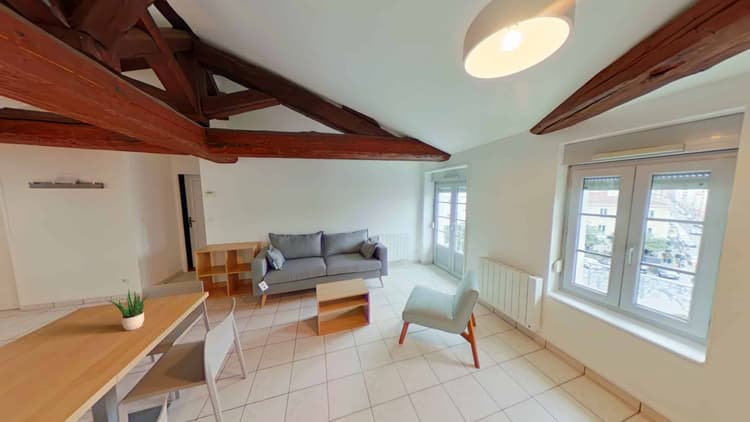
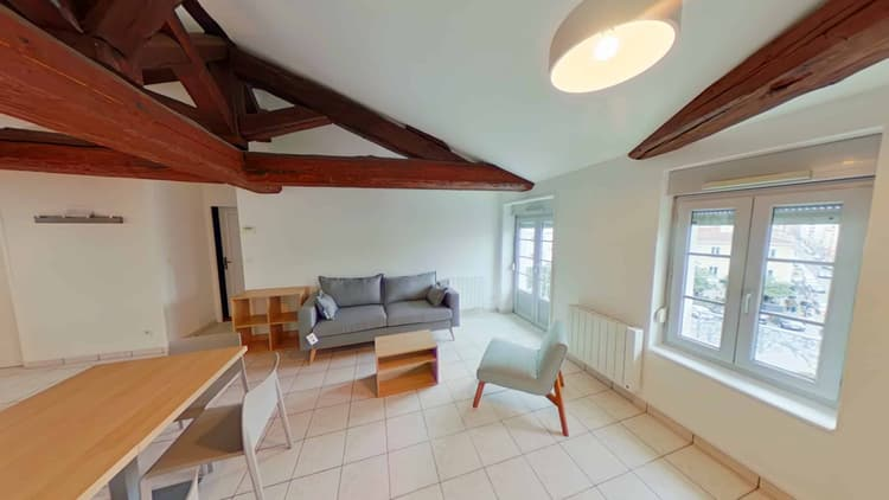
- potted plant (131, 308)
